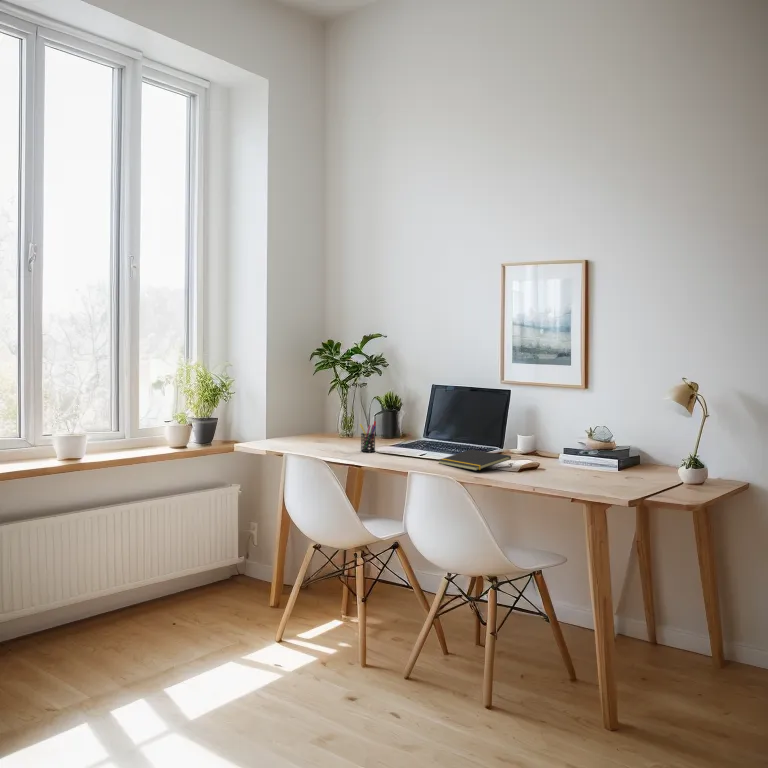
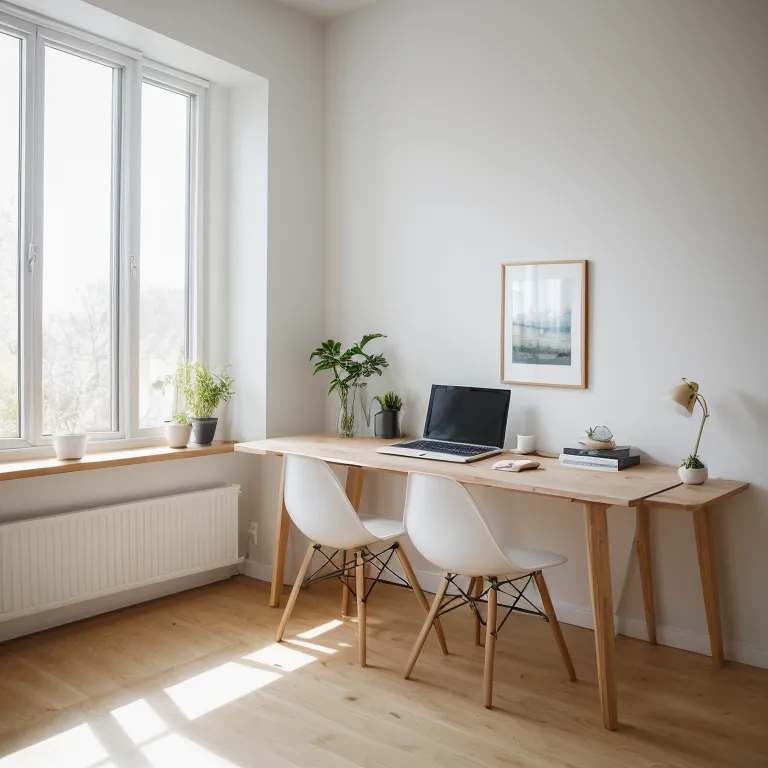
- pen holder (369, 435)
- notepad (473, 459)
